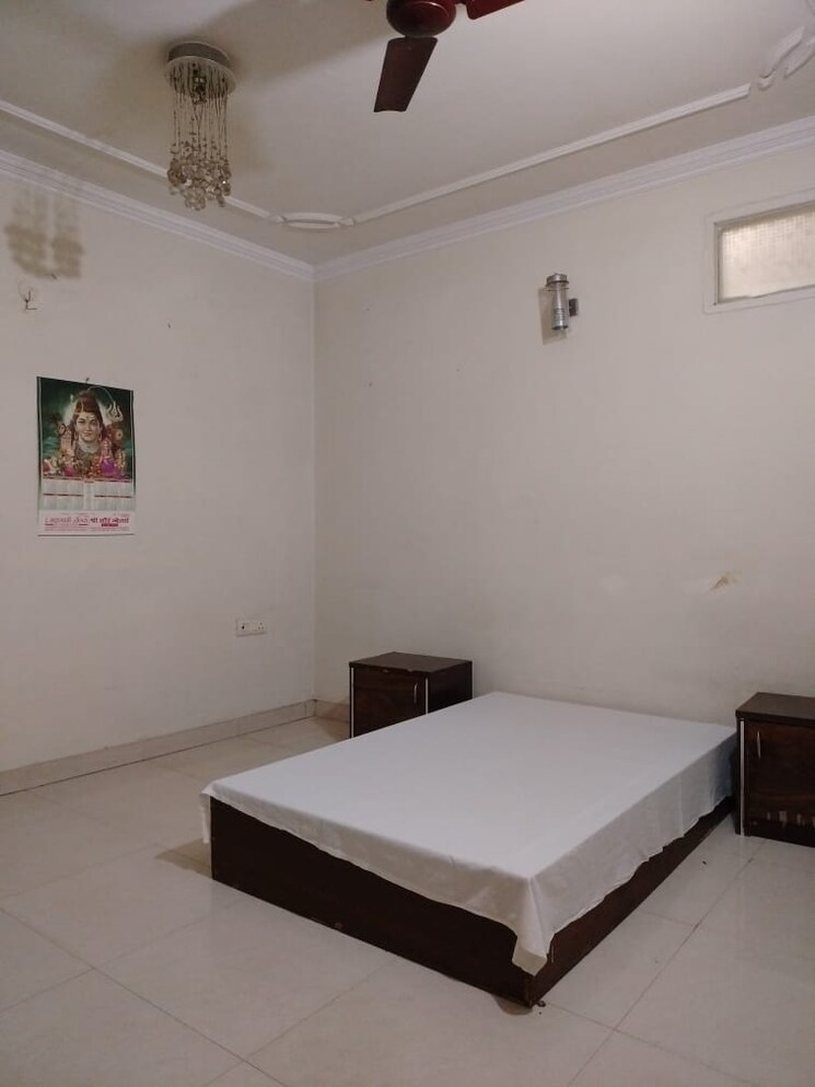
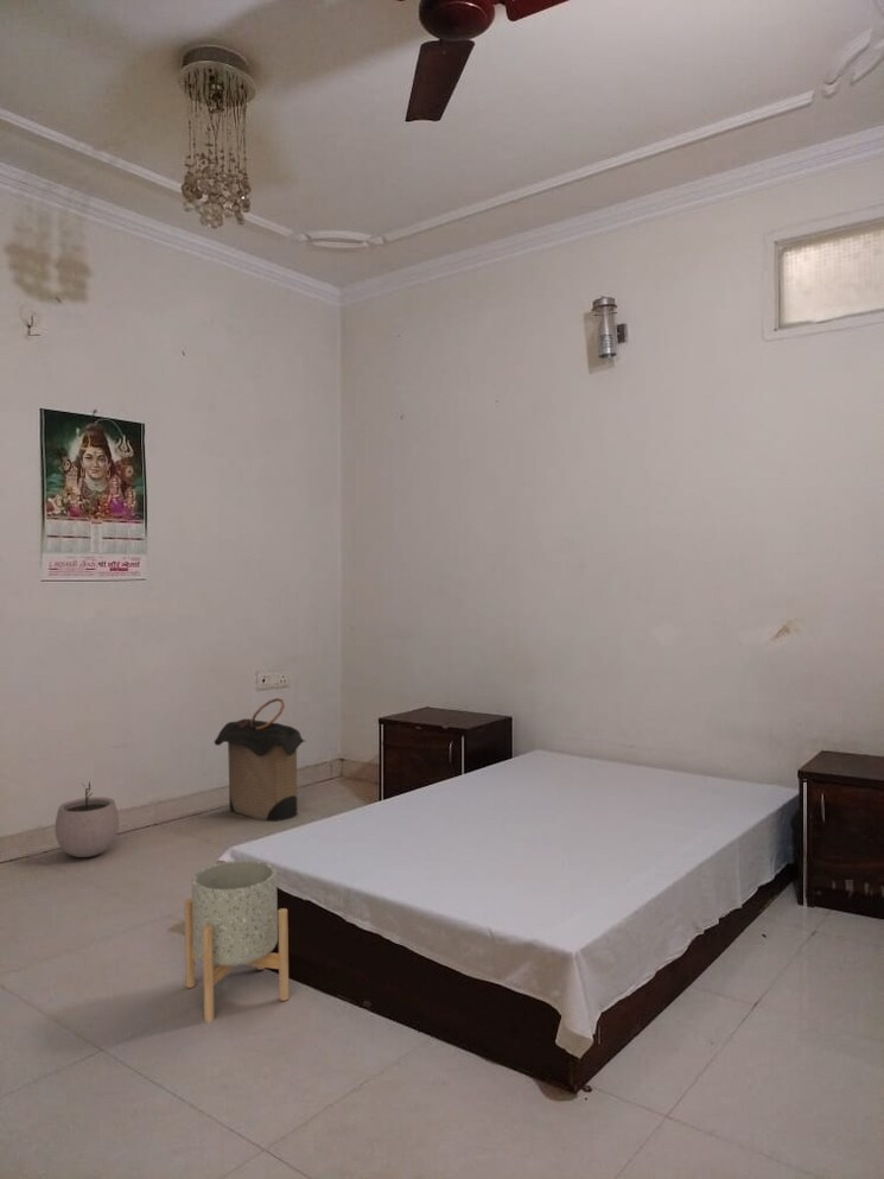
+ laundry hamper (259, 755)
+ planter (235, 933)
+ plant pot (87, 818)
